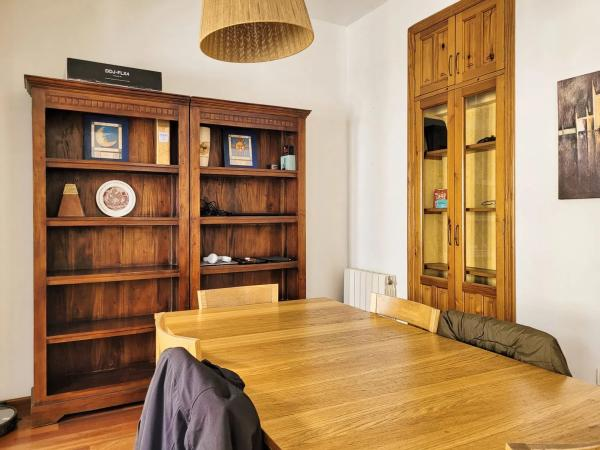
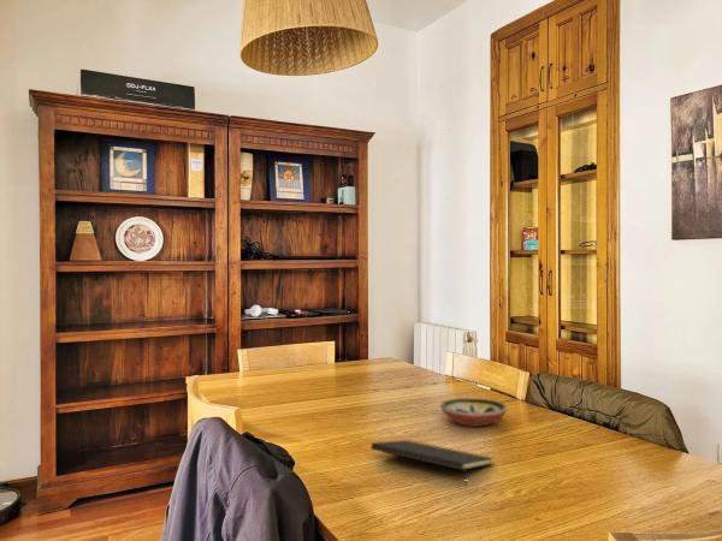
+ notepad (432, 453)
+ decorative bowl (473, 414)
